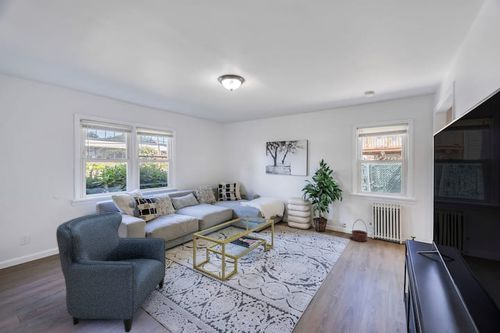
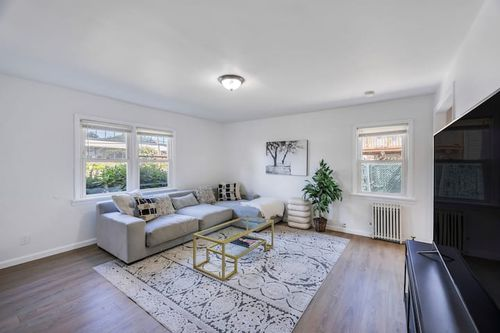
- basket (359, 230)
- armchair (113, 262)
